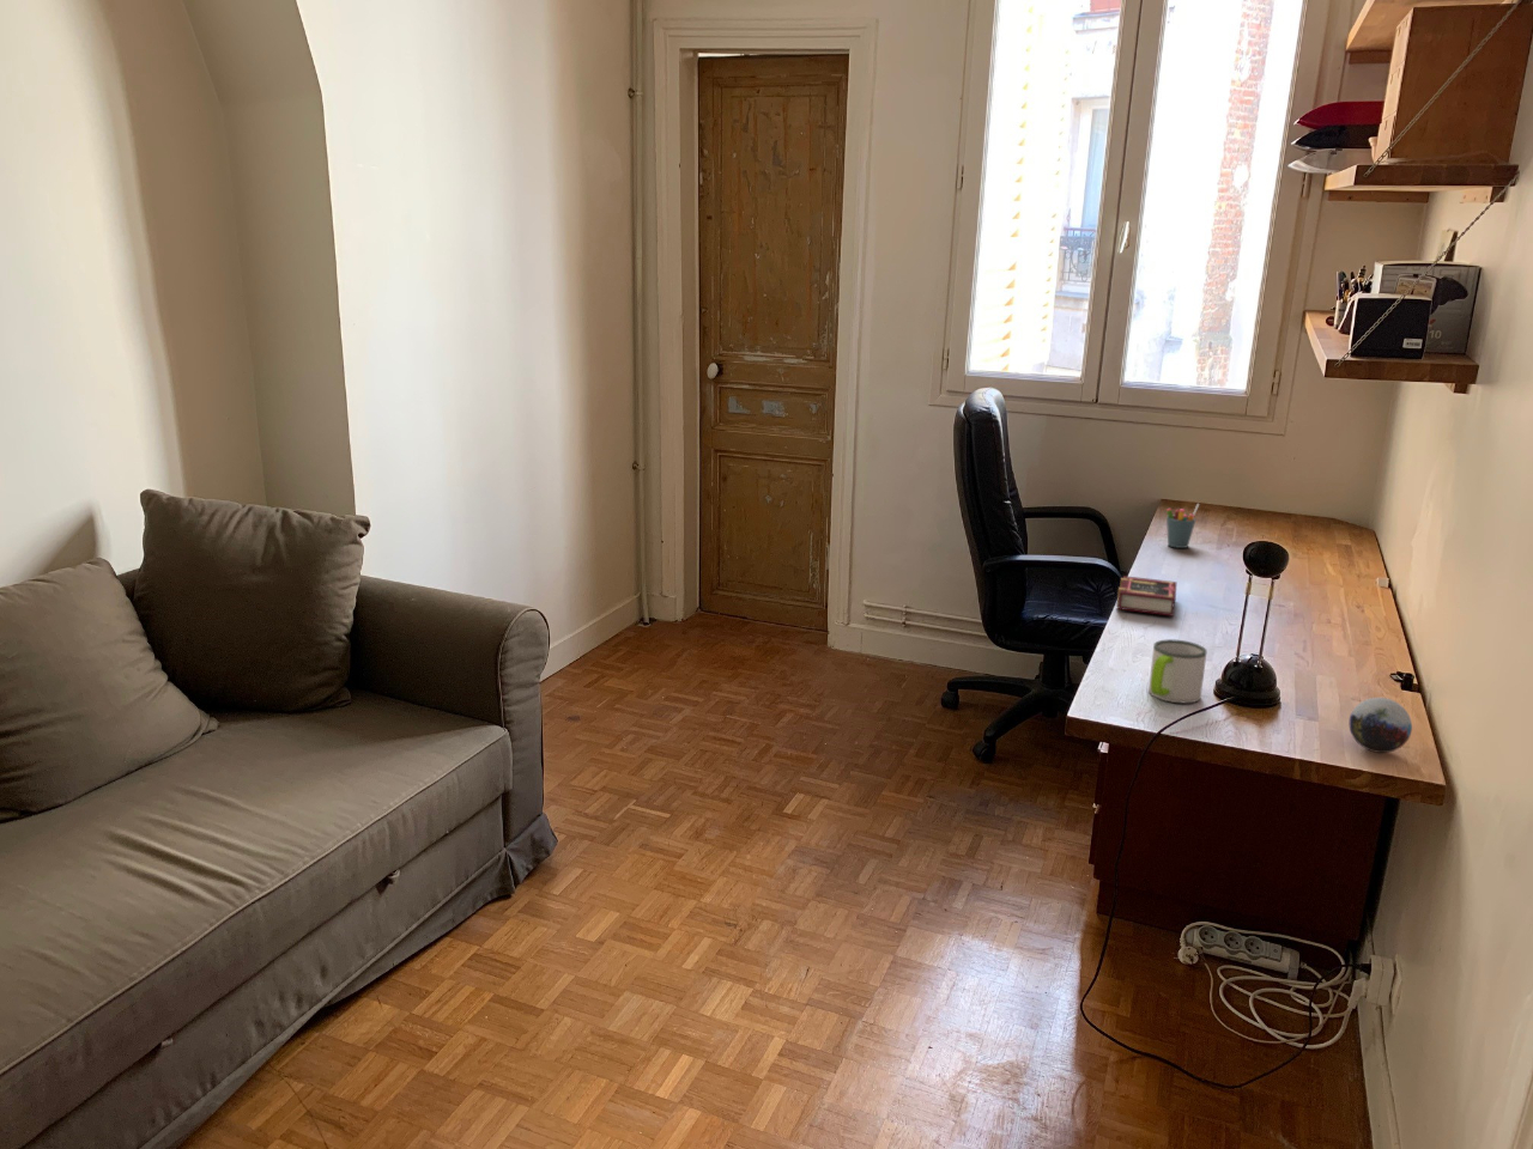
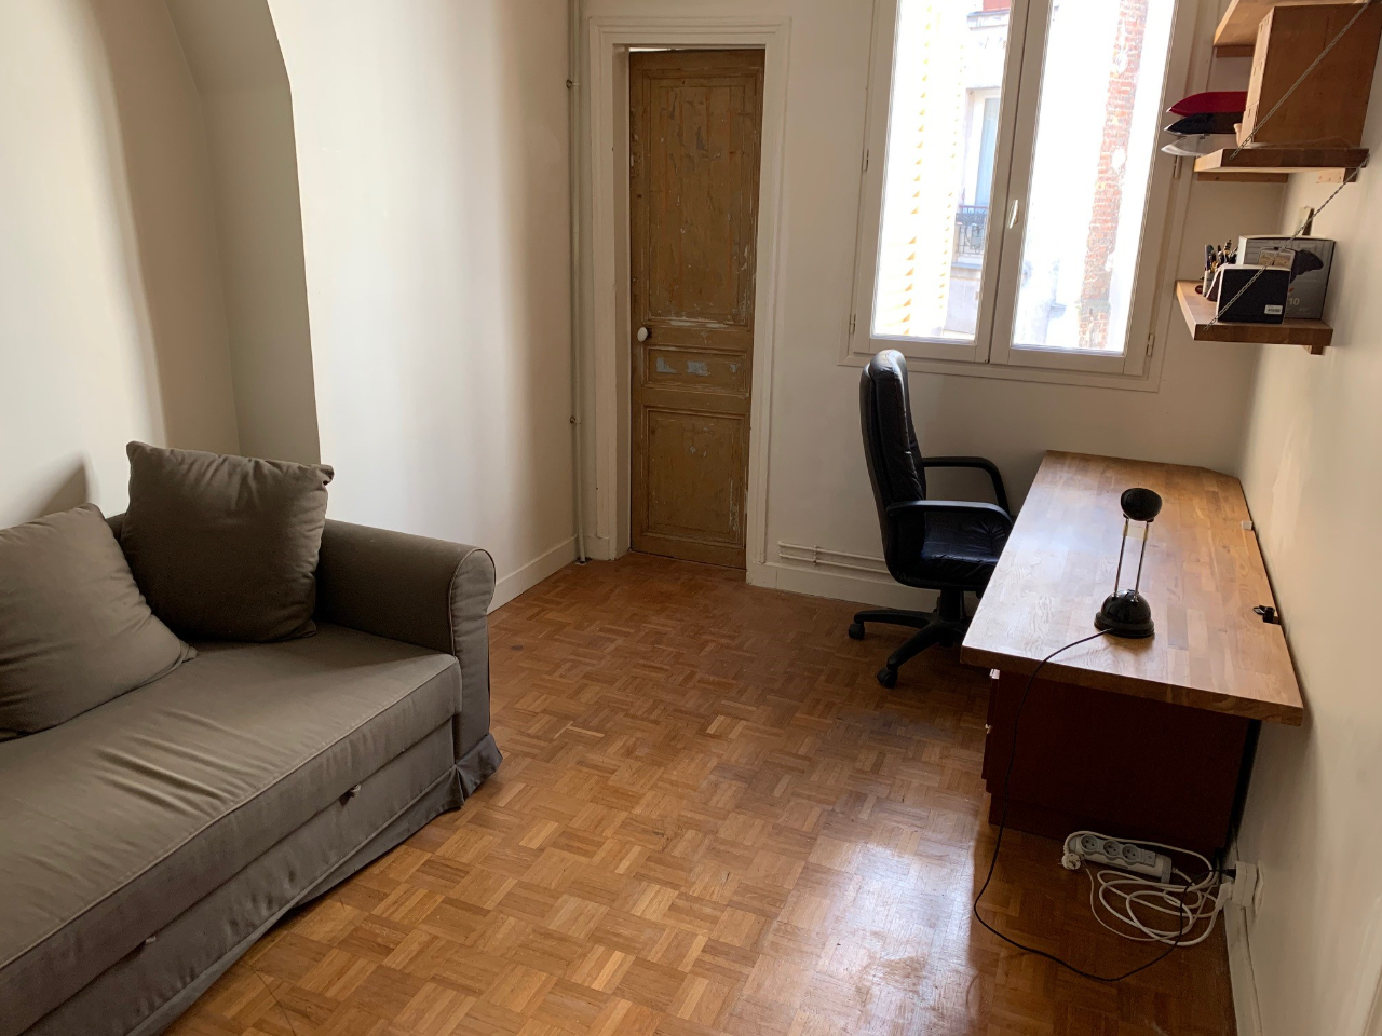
- pen holder (1179, 524)
- mug (1171, 672)
- decorative orb (1380, 724)
- book (1147, 594)
